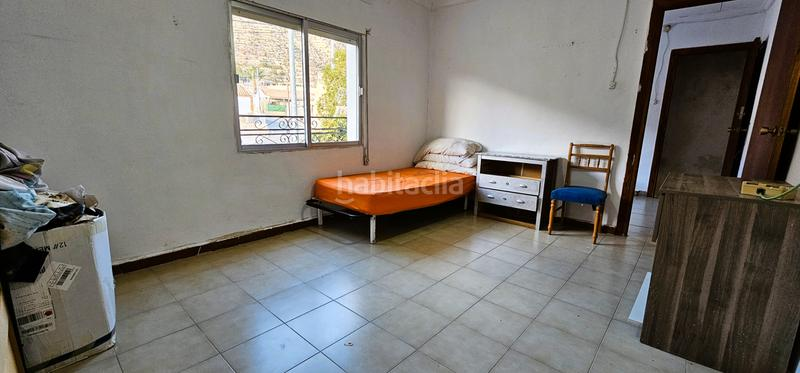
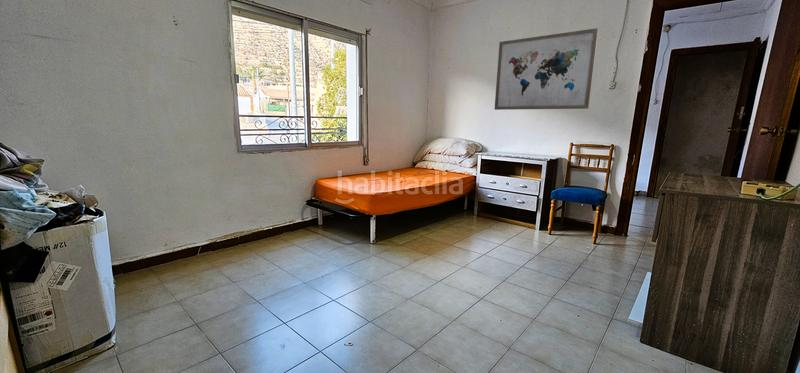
+ wall art (541, 73)
